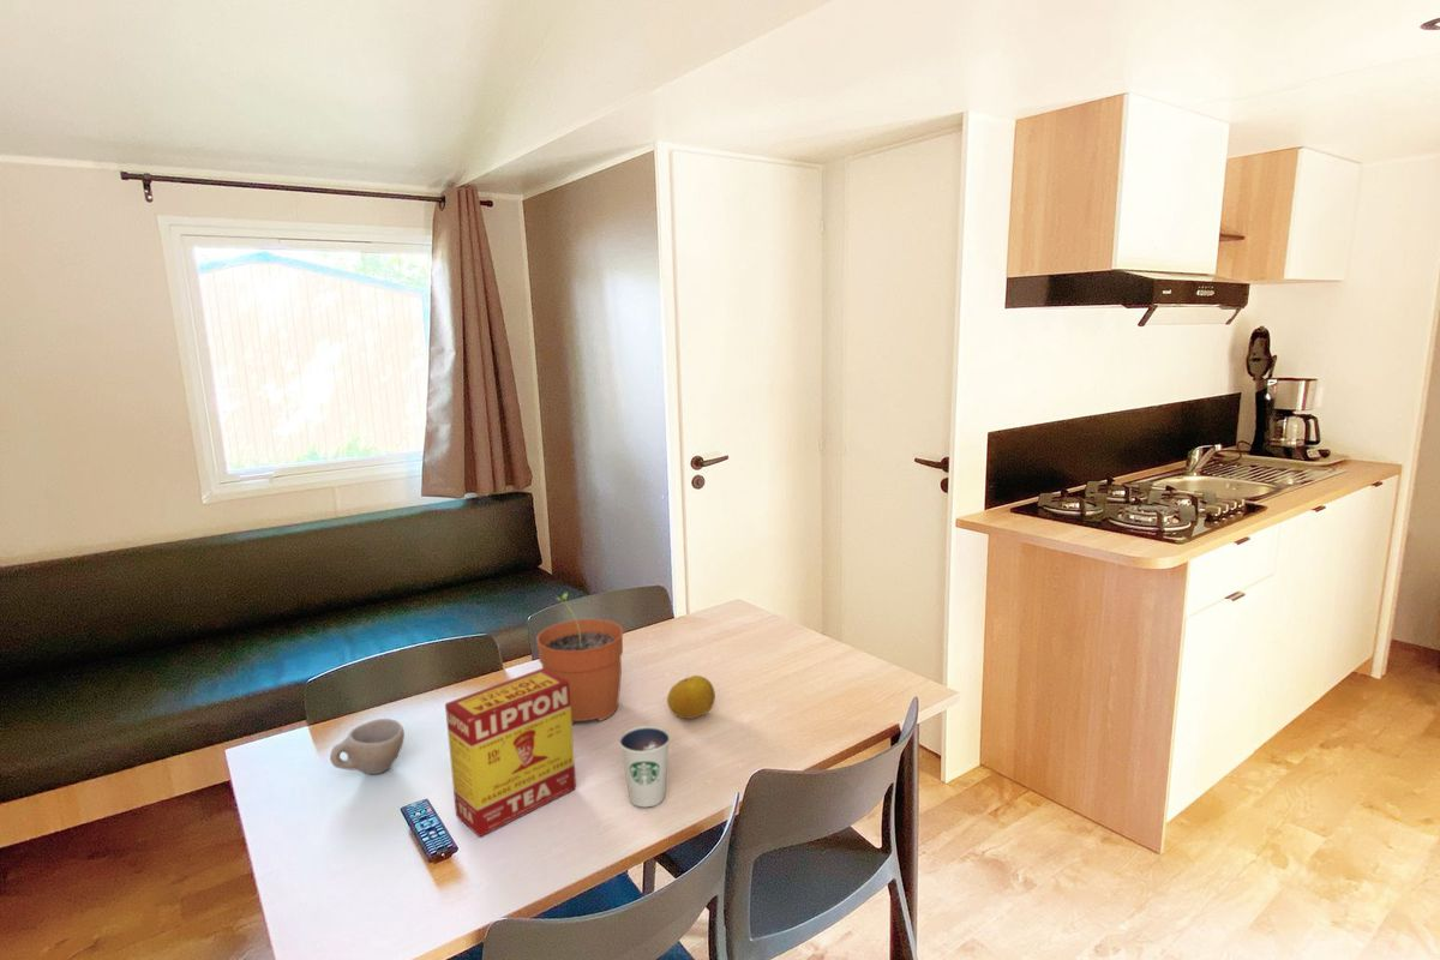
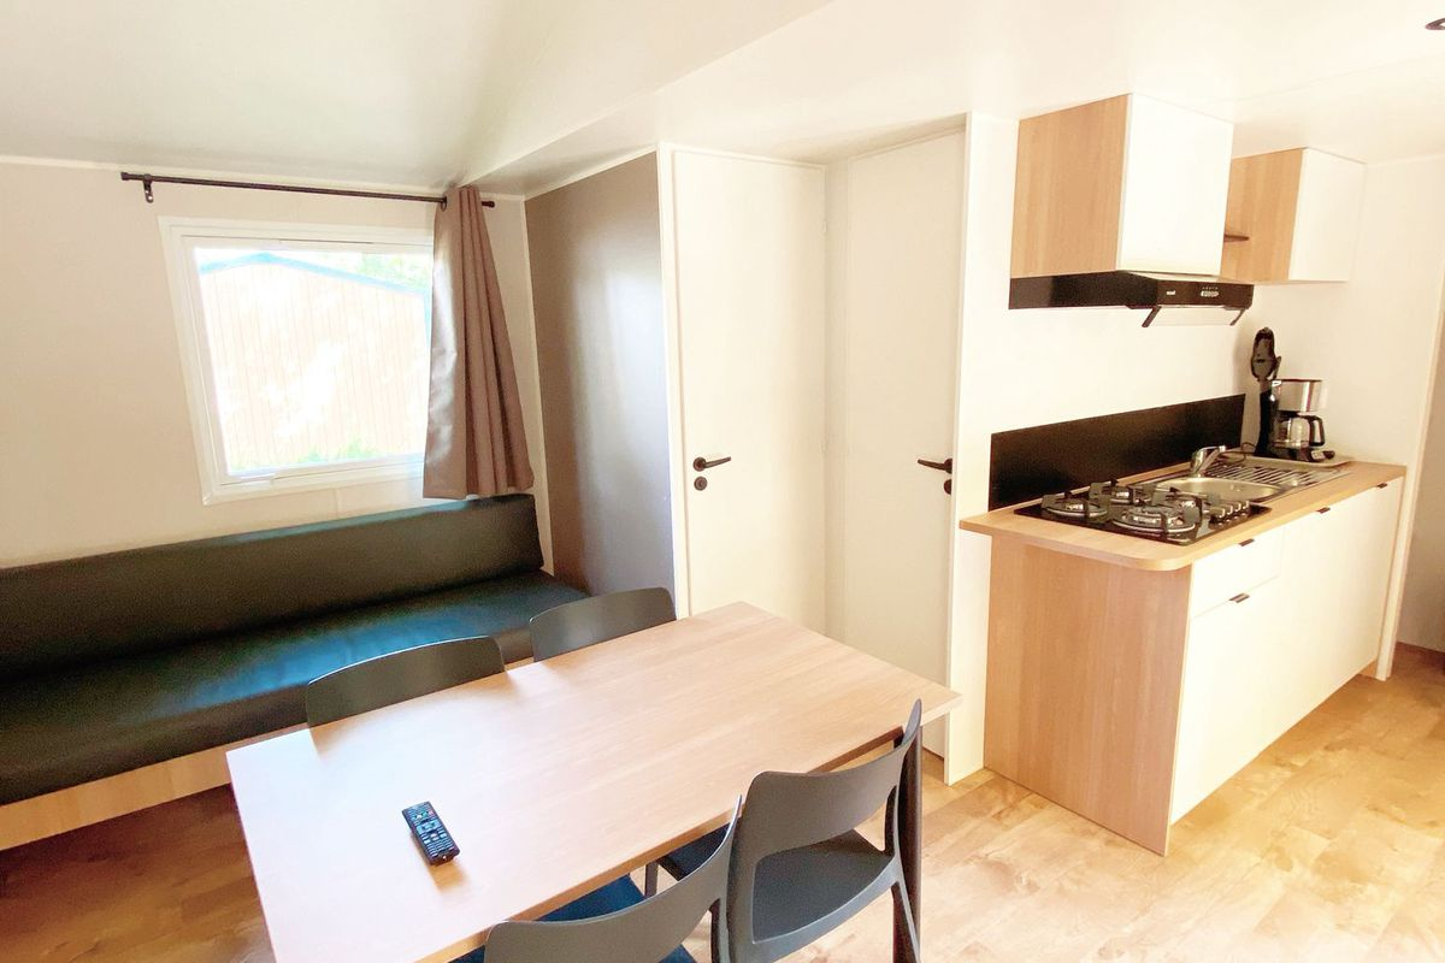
- plant pot (581, 653)
- tea box (512, 748)
- fruit (690, 696)
- cup (368, 752)
- dixie cup (646, 768)
